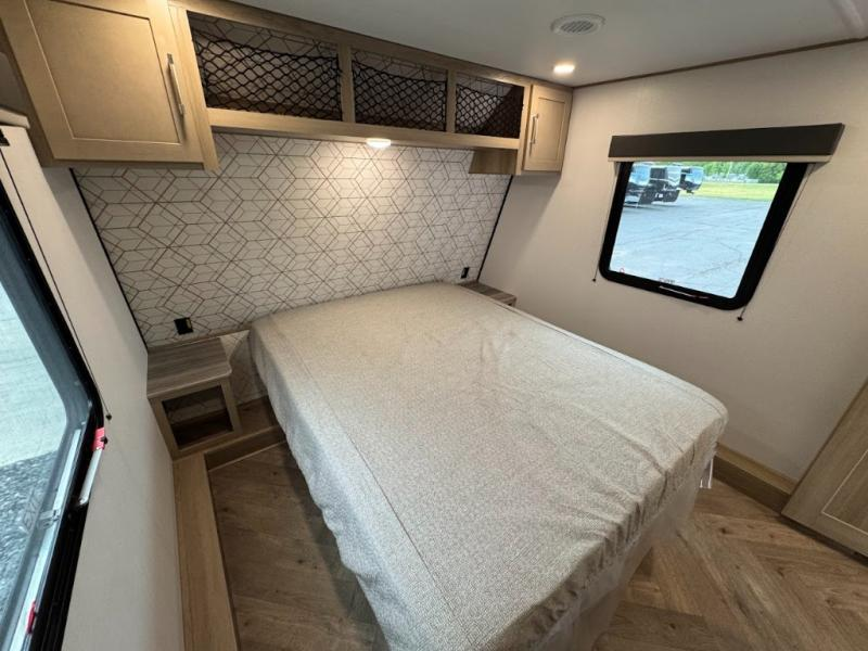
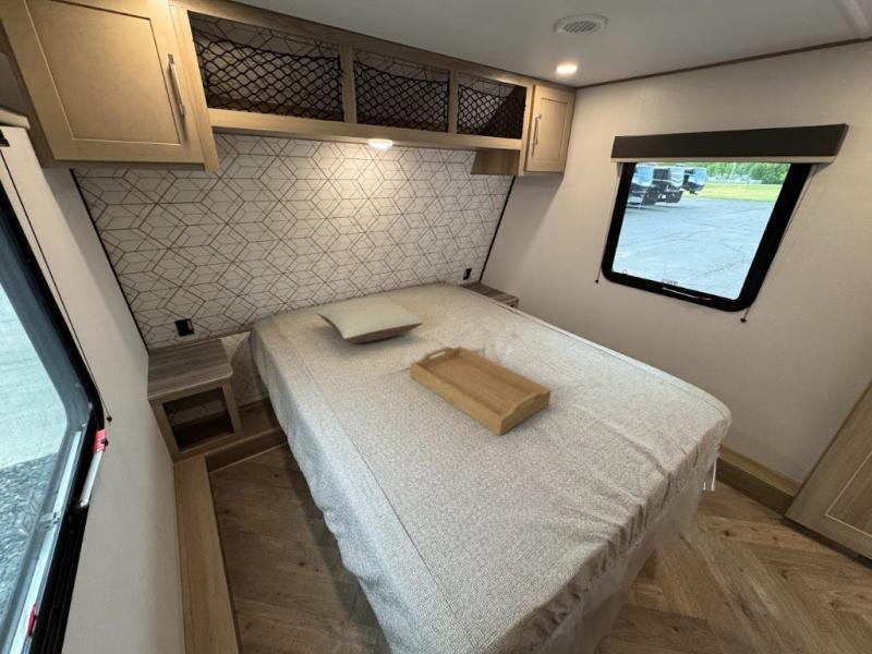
+ serving tray (476, 380)
+ pillow (368, 318)
